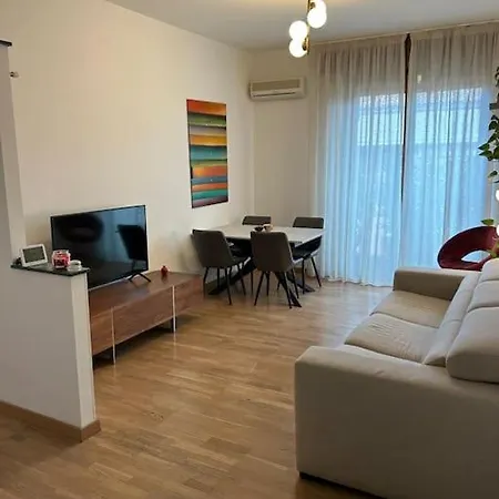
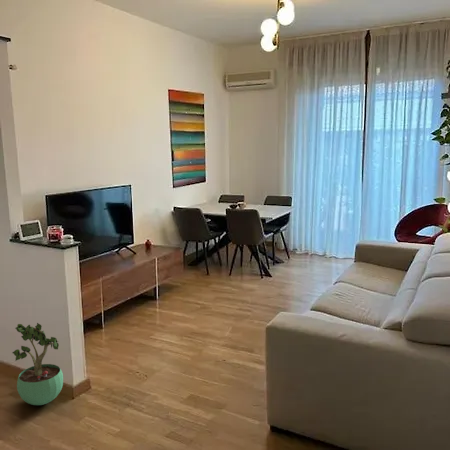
+ potted plant (40, 362)
